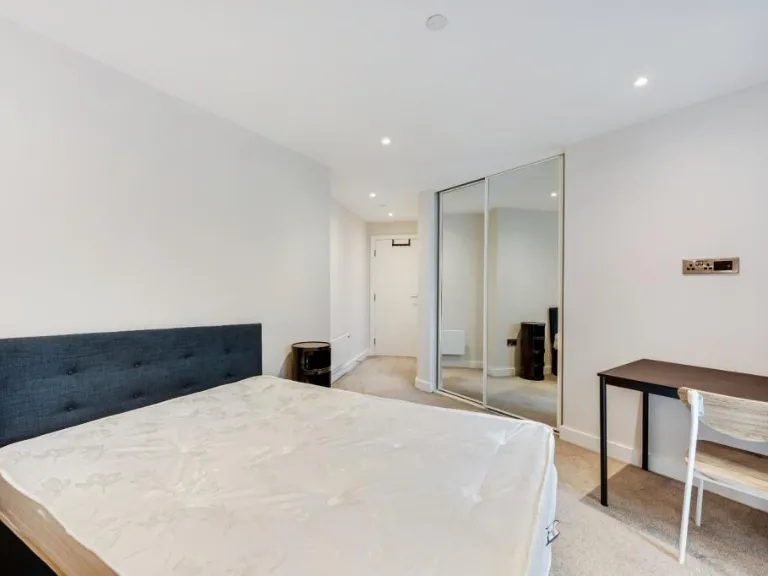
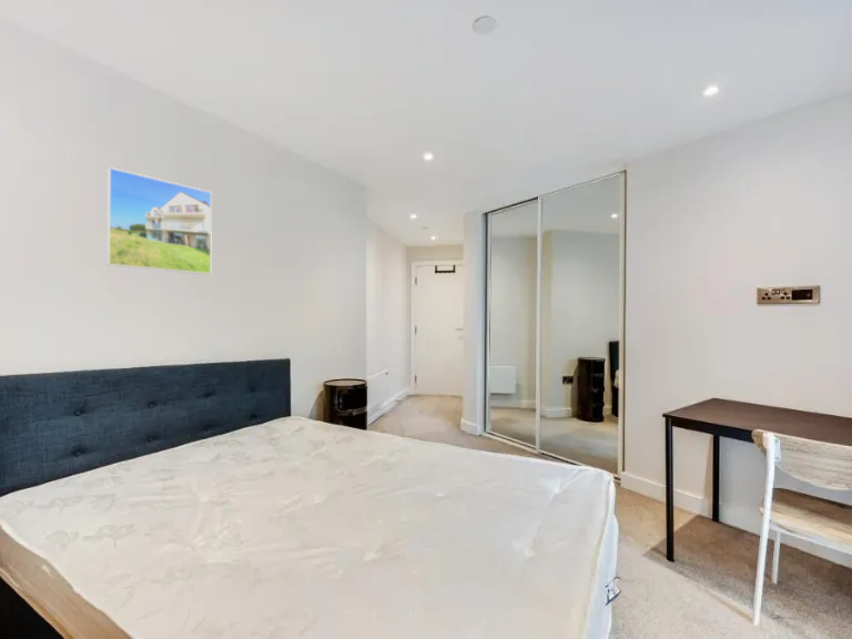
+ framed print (163, 225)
